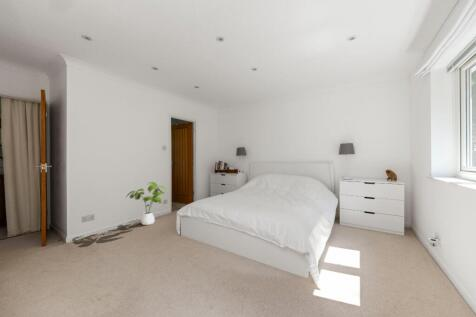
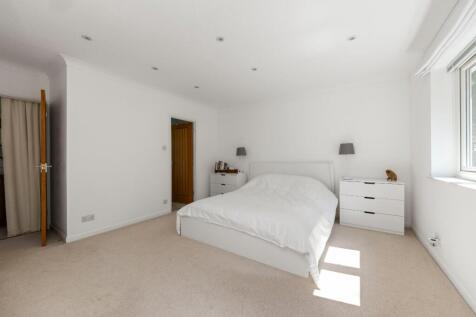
- house plant (152, 202)
